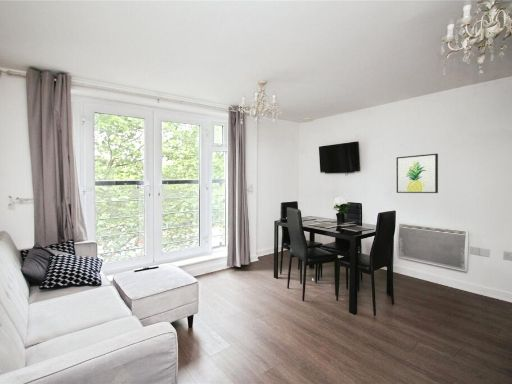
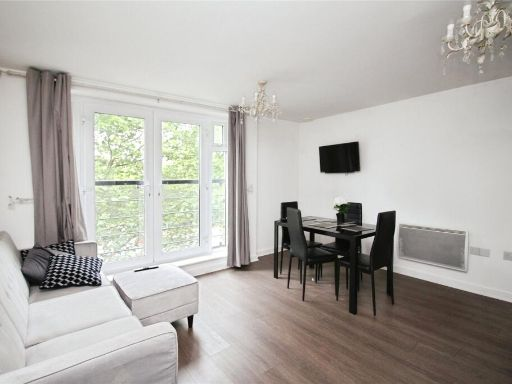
- wall art (416, 174)
